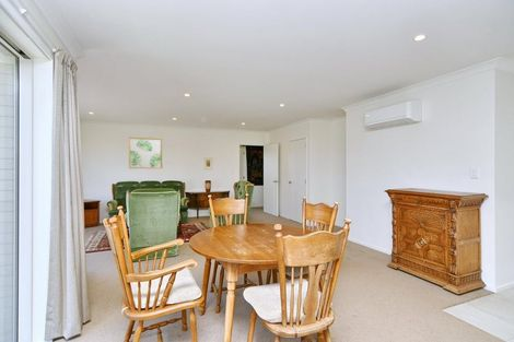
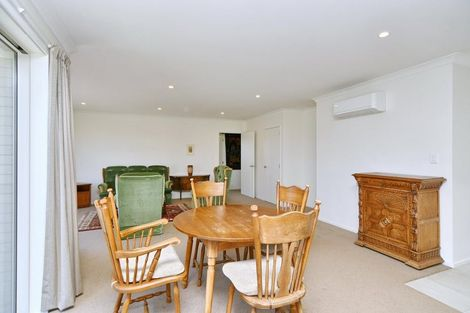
- wall art (145, 153)
